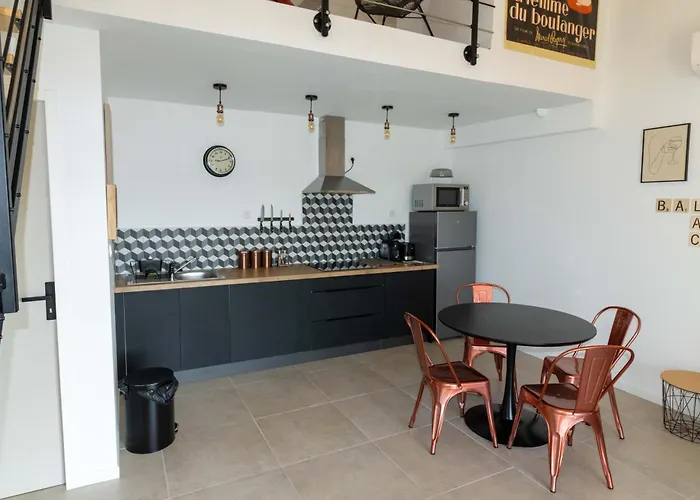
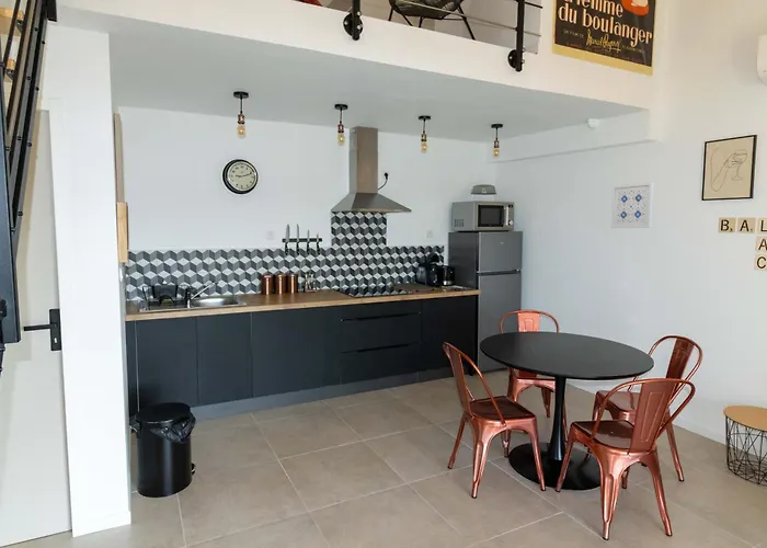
+ wall art (631, 206)
